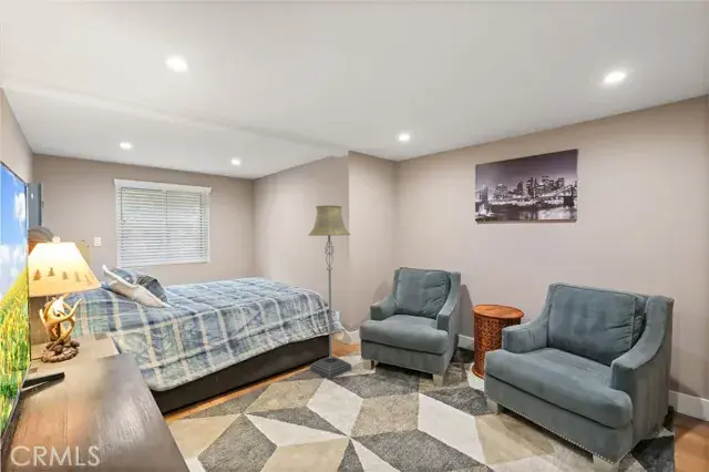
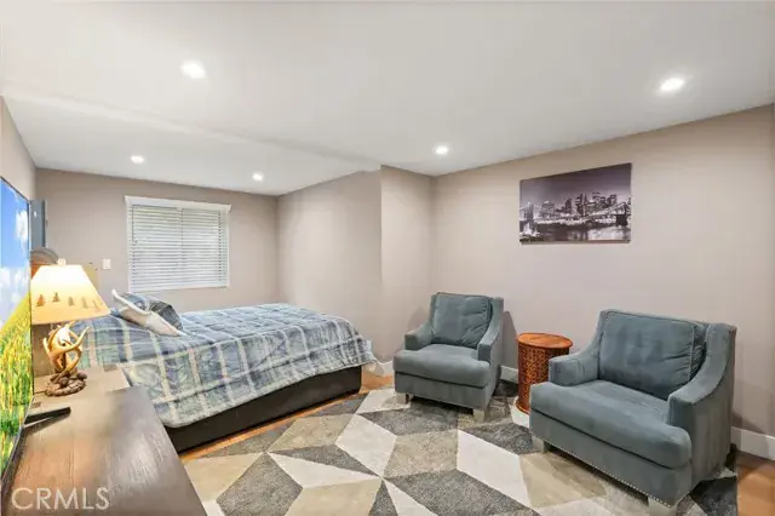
- floor lamp (329, 287)
